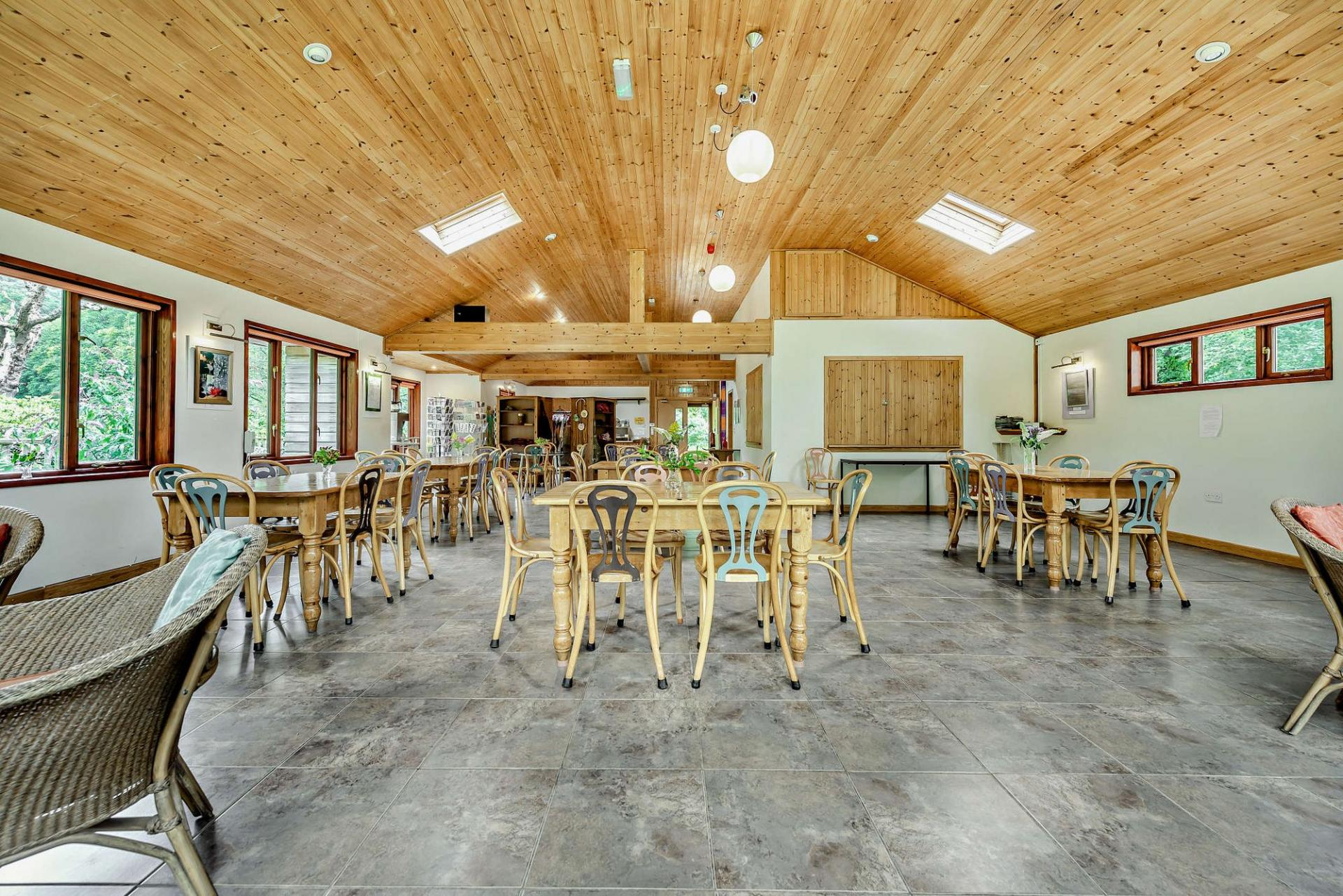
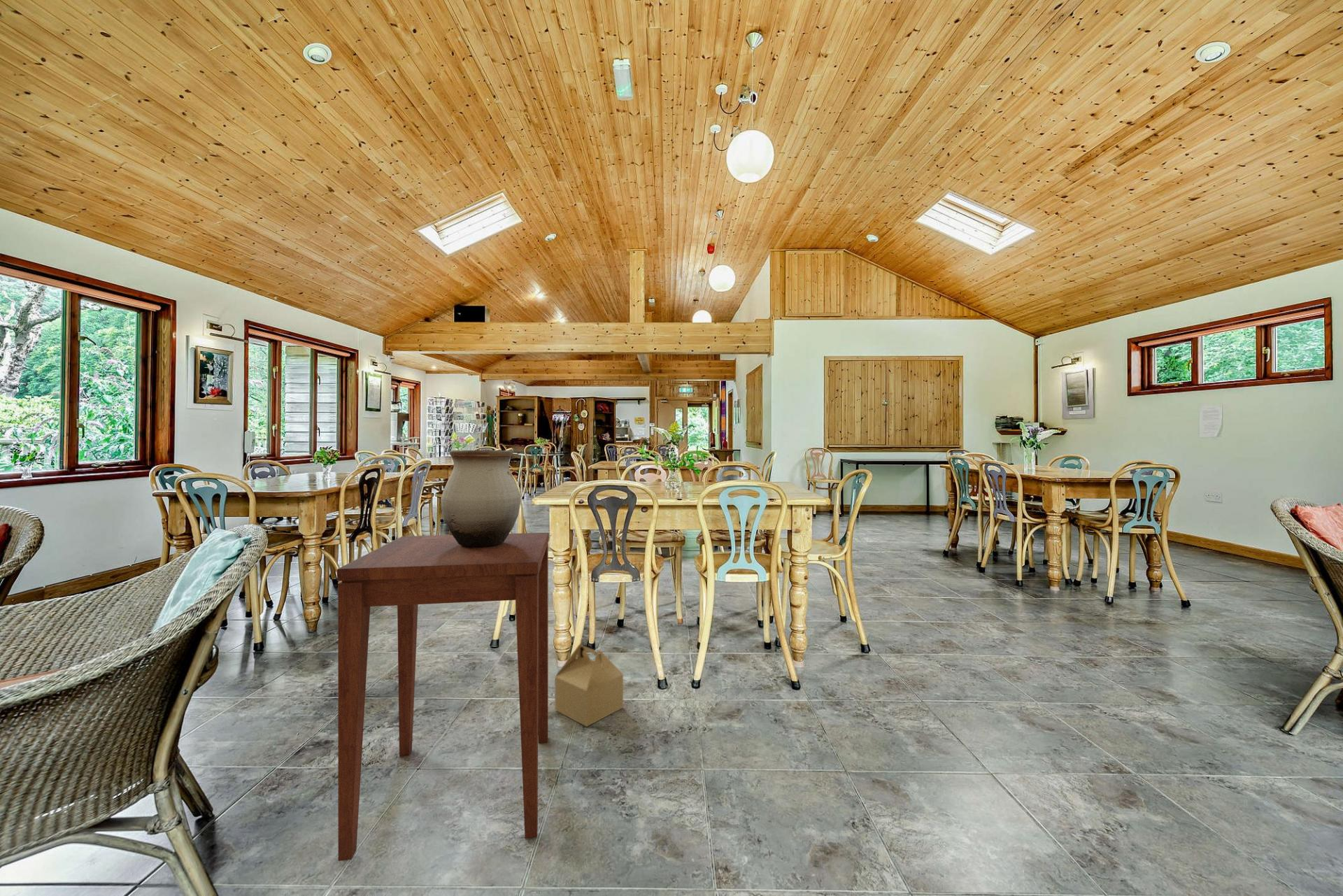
+ cardboard box (589, 678)
+ vase (481, 497)
+ side table (415, 668)
